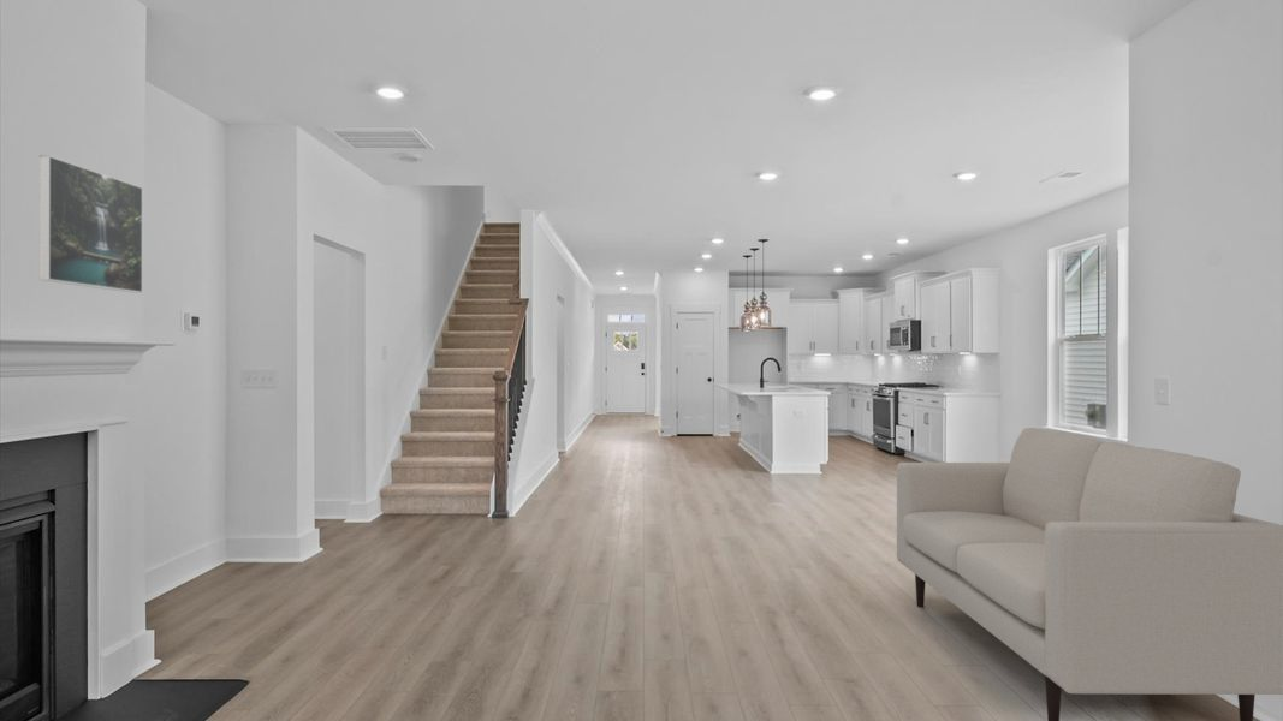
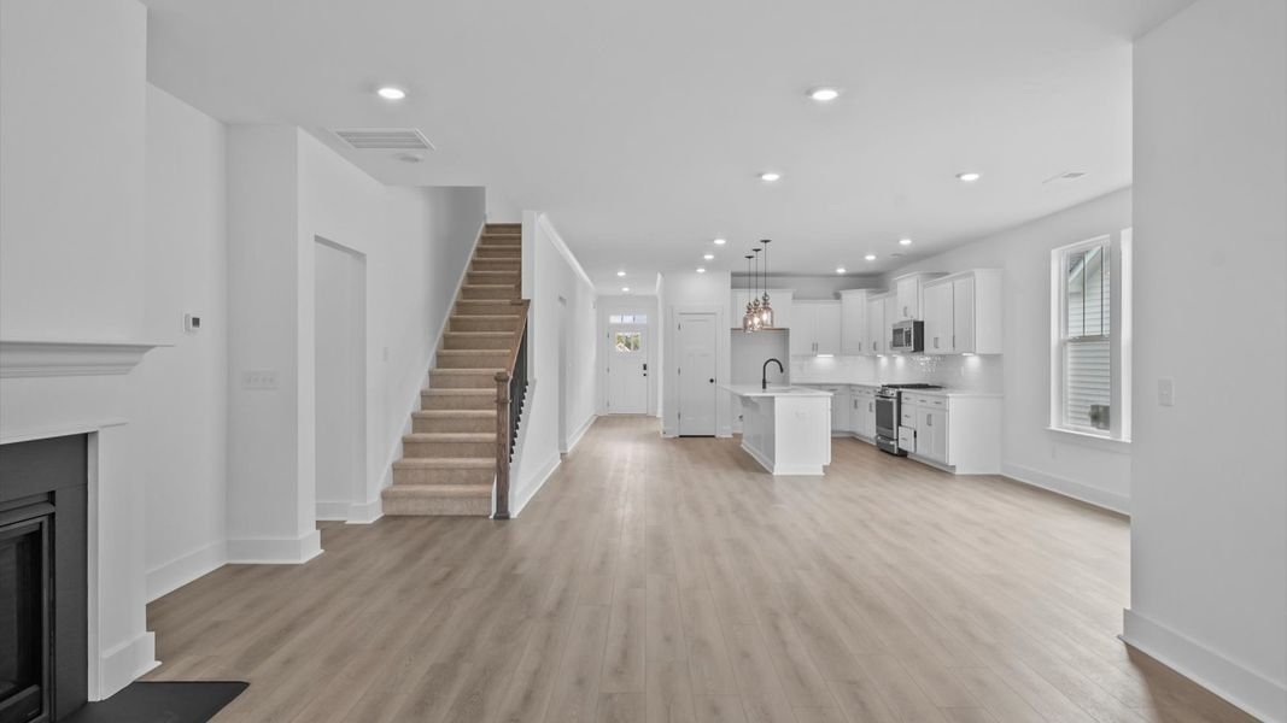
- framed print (95, 230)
- sofa (1045, 547)
